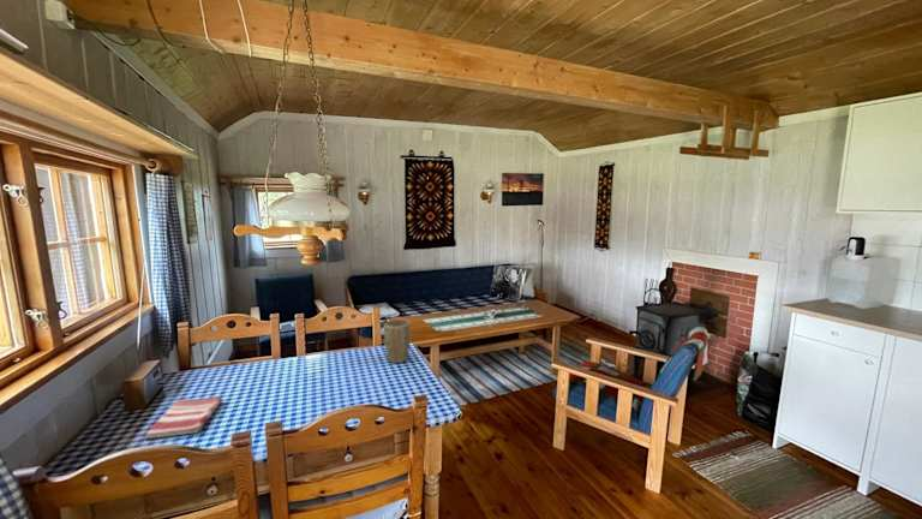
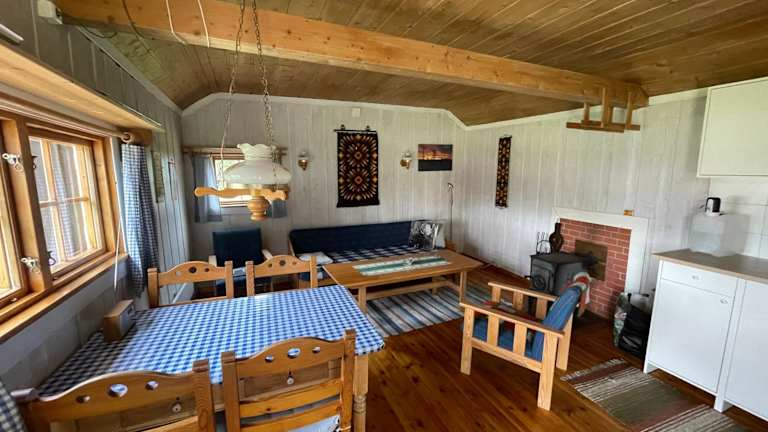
- dish towel (186, 414)
- plant pot (397, 340)
